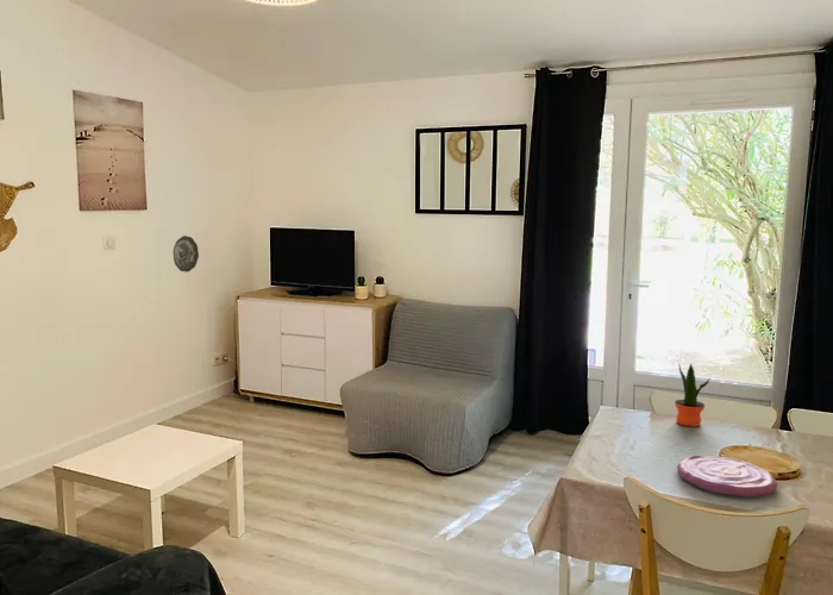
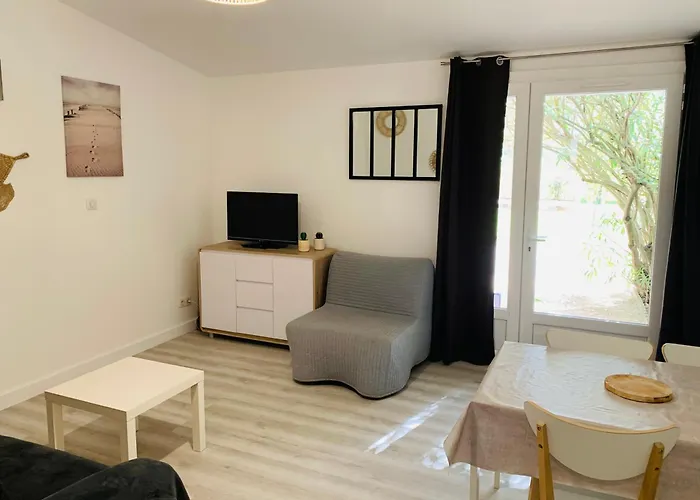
- potted plant (691, 392)
- plate (725, 474)
- decorative plate (184, 253)
